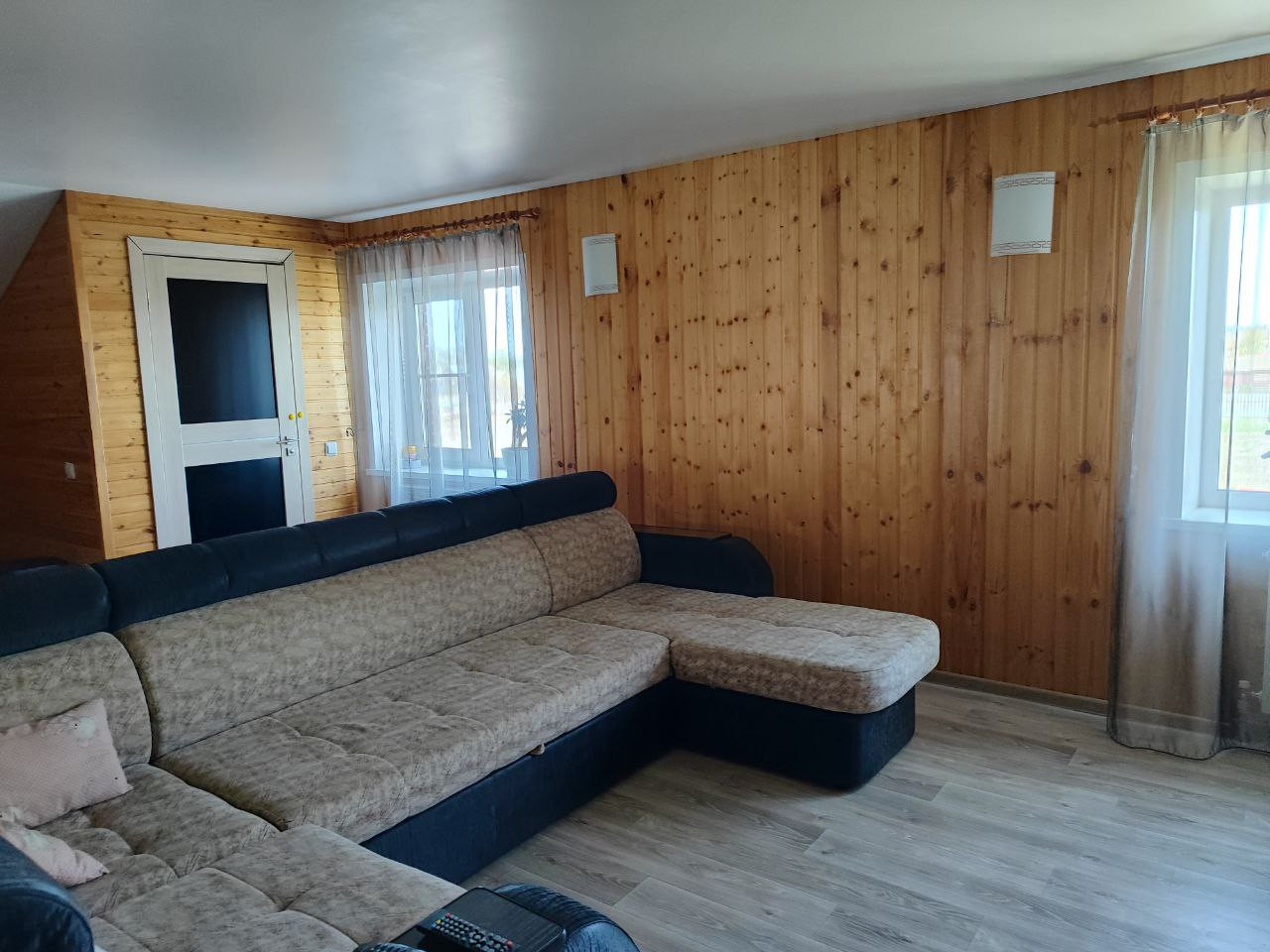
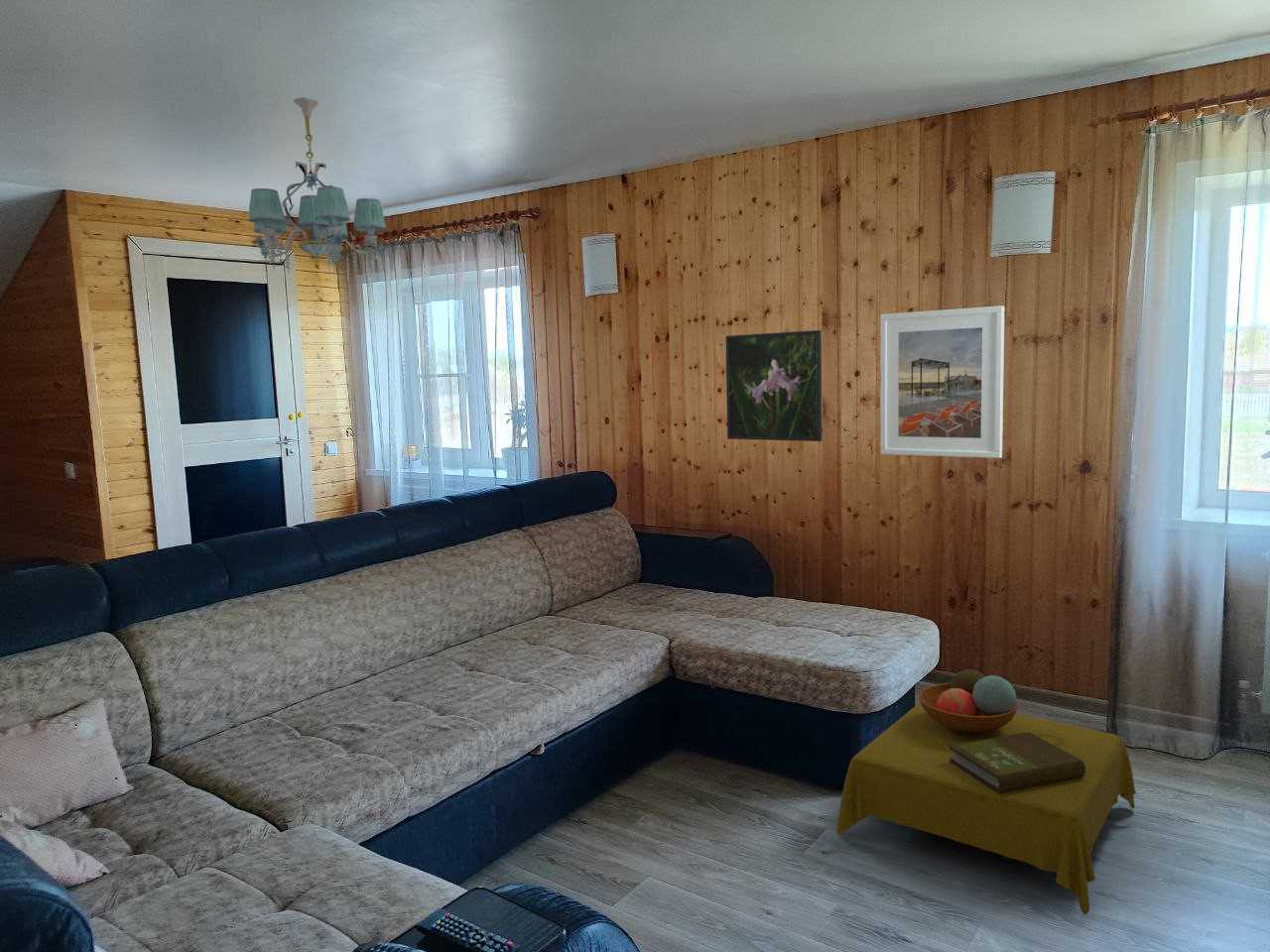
+ chandelier (316, 186)
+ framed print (772, 387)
+ side table (988, 755)
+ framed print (939, 384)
